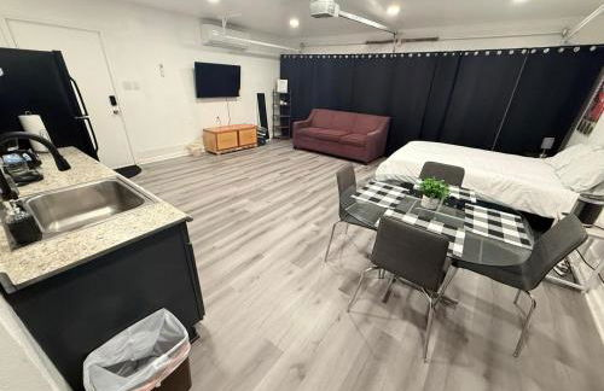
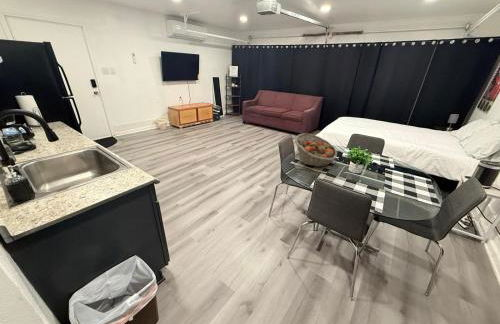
+ fruit basket (315, 149)
